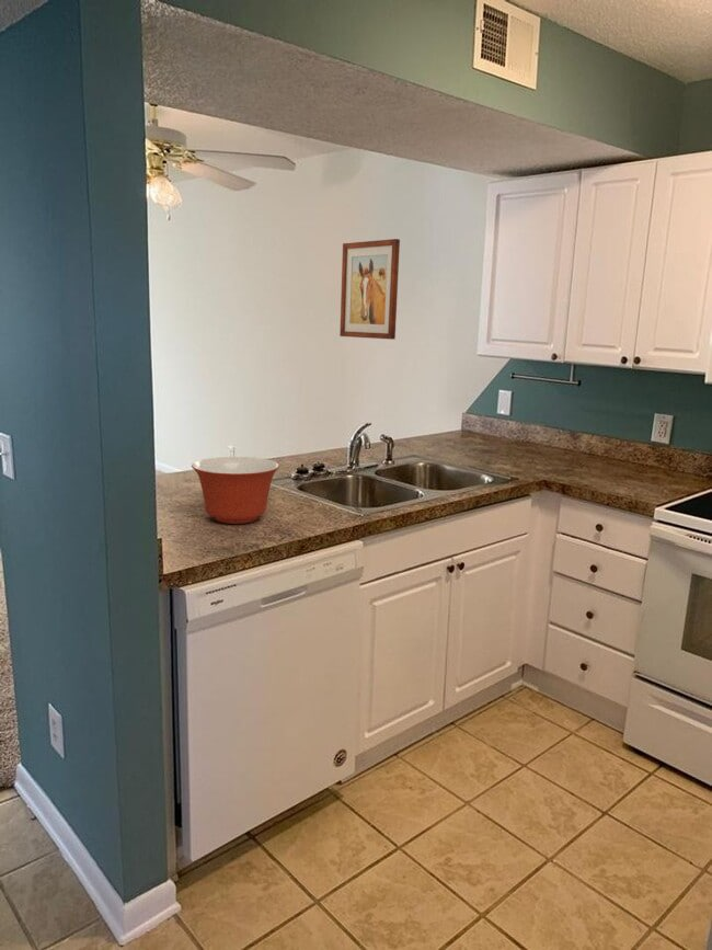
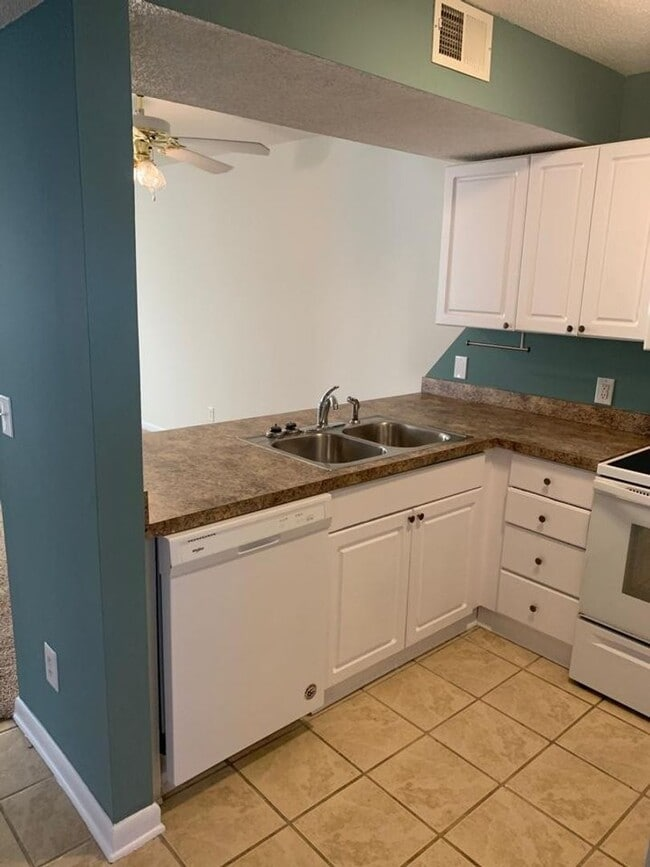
- wall art (368, 289)
- mixing bowl (236, 491)
